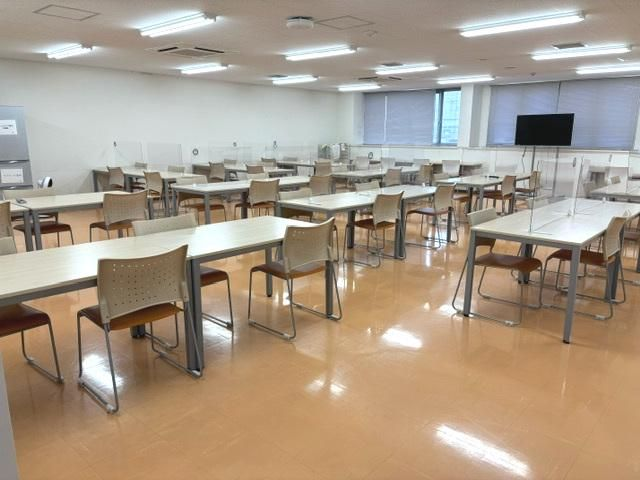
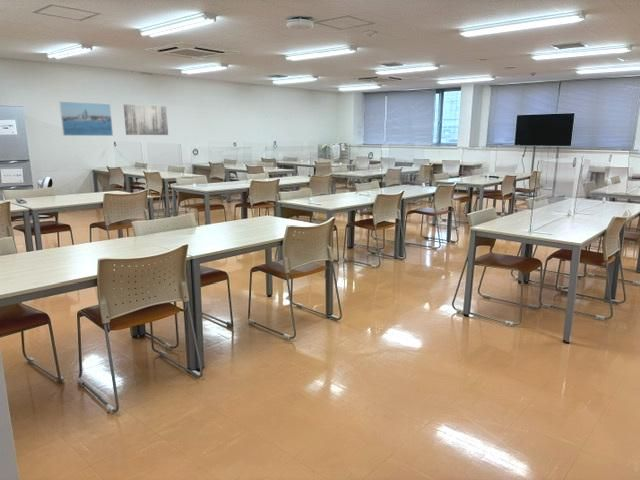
+ wall art (146, 120)
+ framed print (87, 119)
